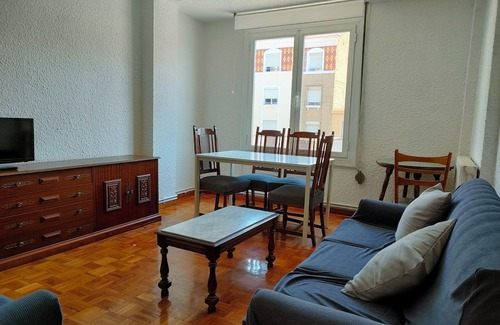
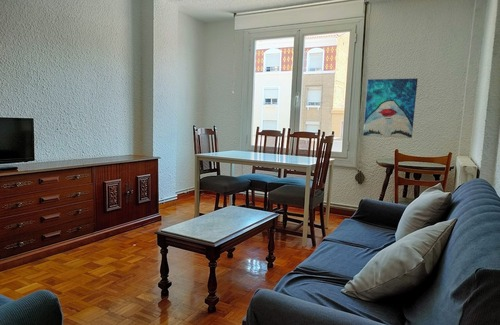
+ wall art (389, 108)
